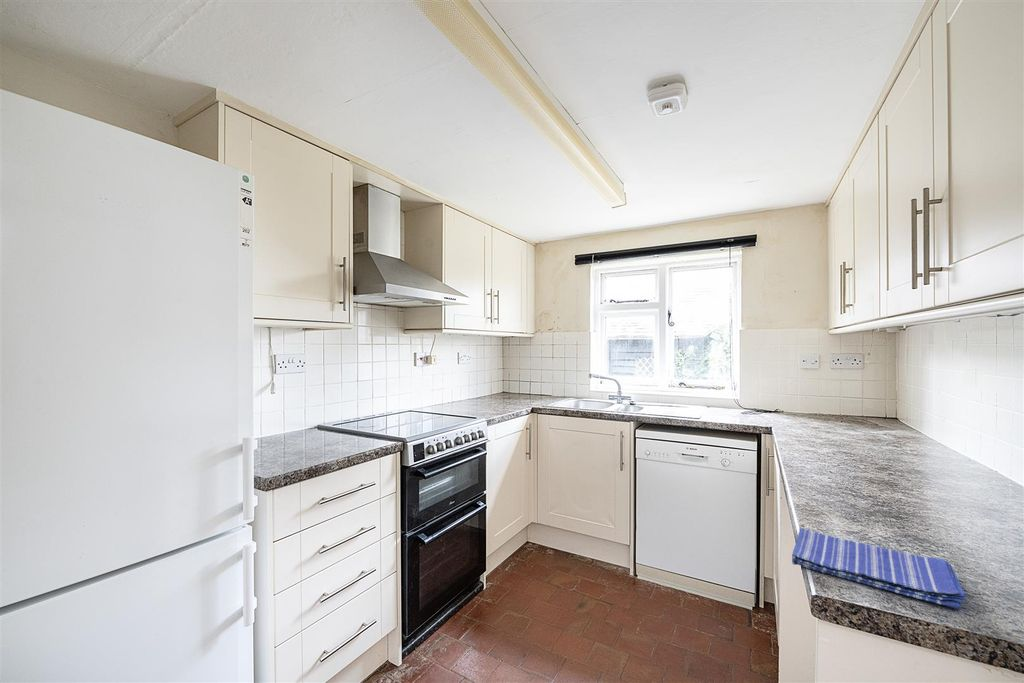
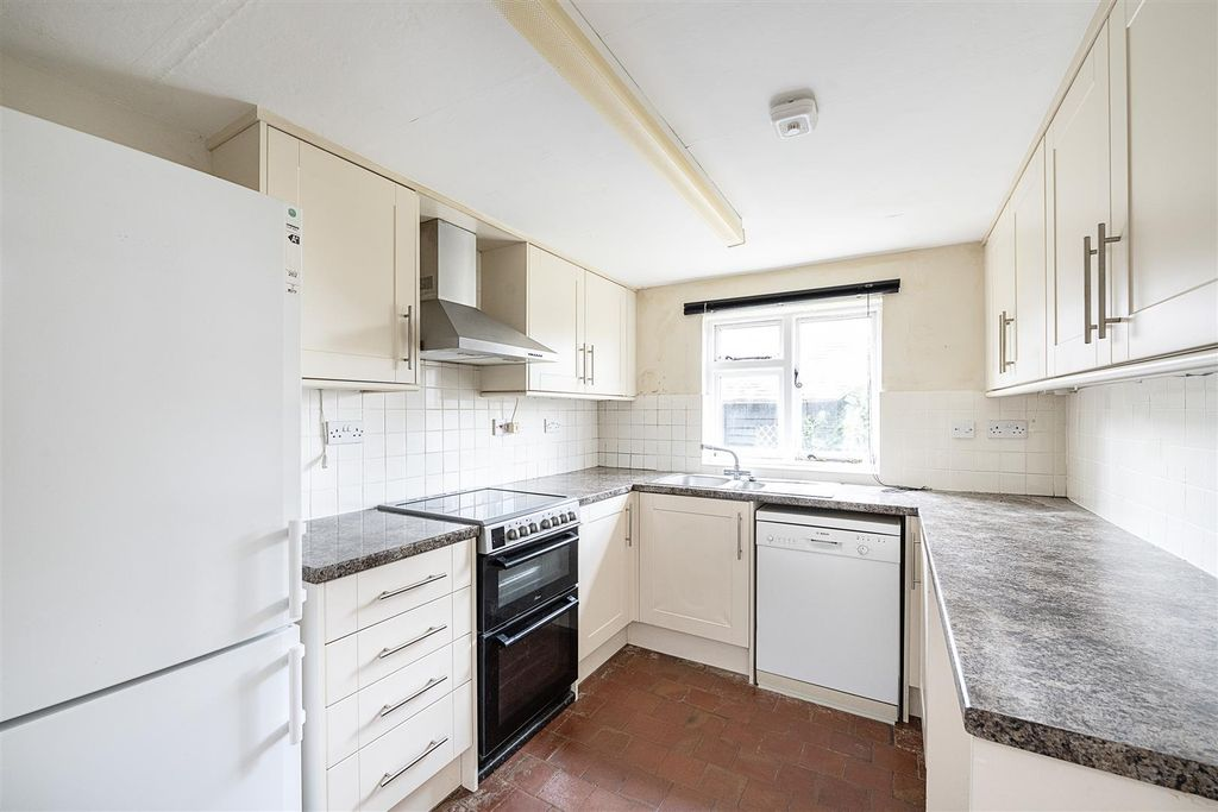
- dish towel (869, 560)
